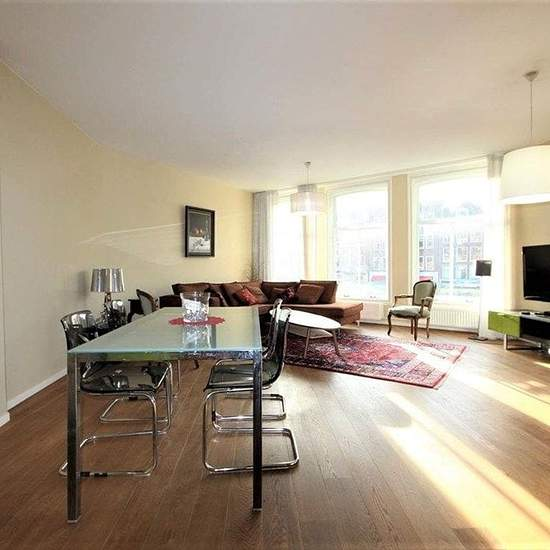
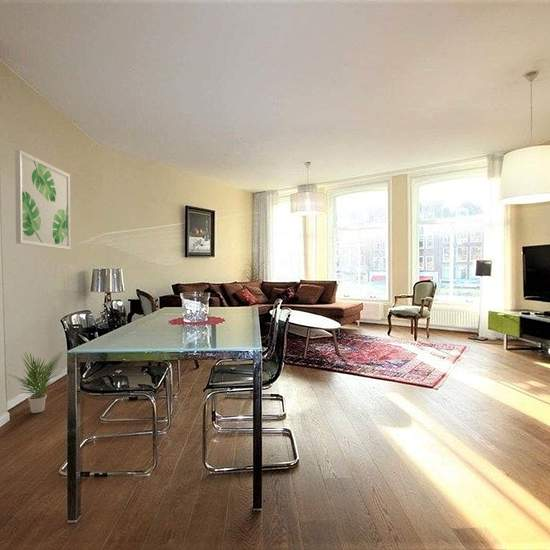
+ wall art (45, 205)
+ potted plant (37, 382)
